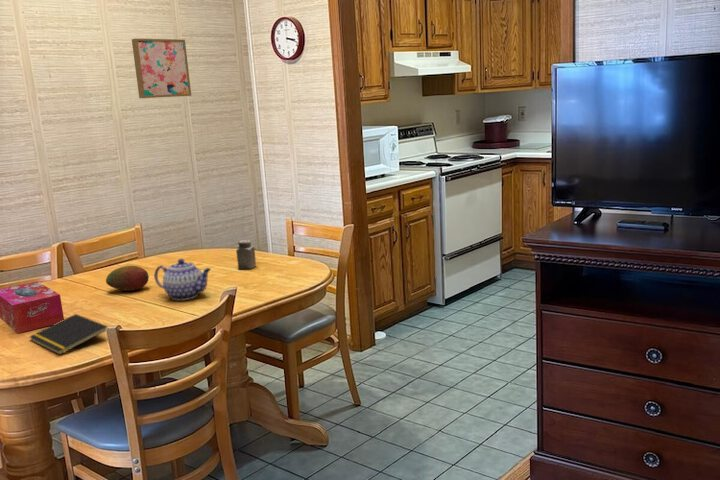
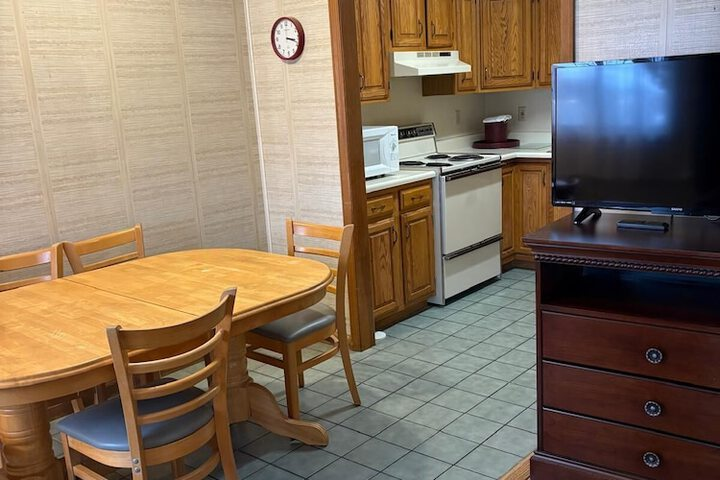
- fruit (127, 278)
- teapot (183, 277)
- notepad (68, 333)
- salt shaker (245, 254)
- wall art (162, 68)
- tissue box (28, 305)
